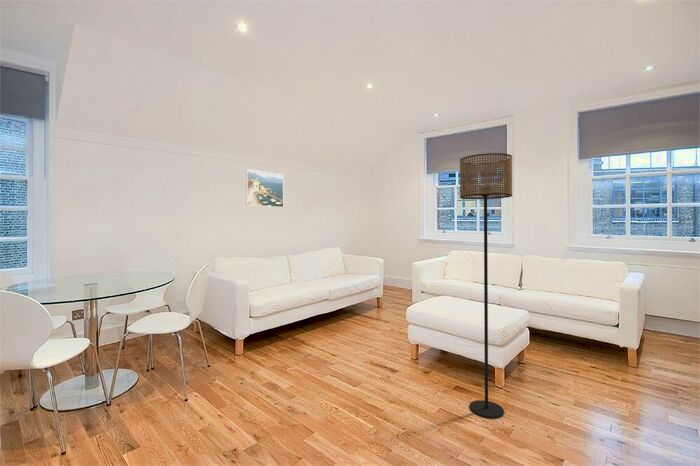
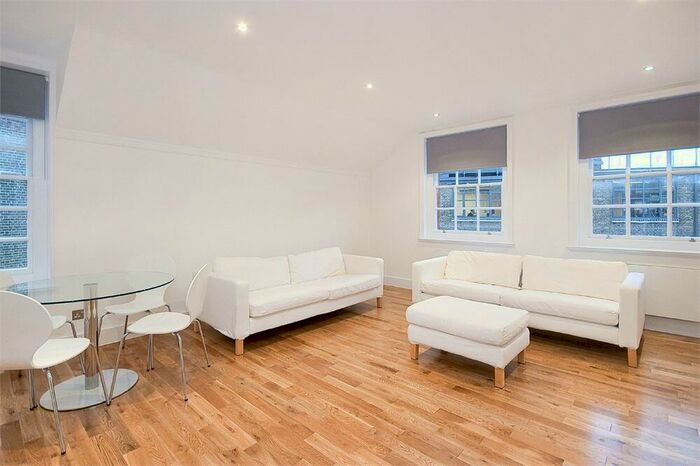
- floor lamp (485, 283)
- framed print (265, 189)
